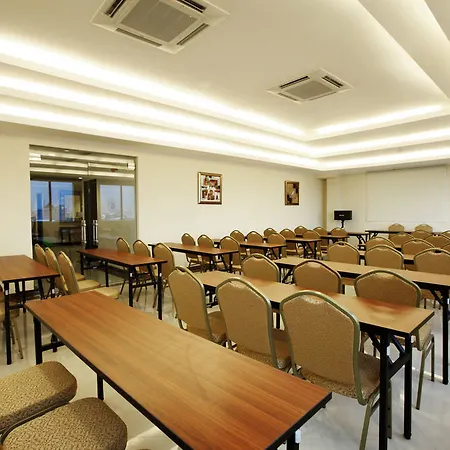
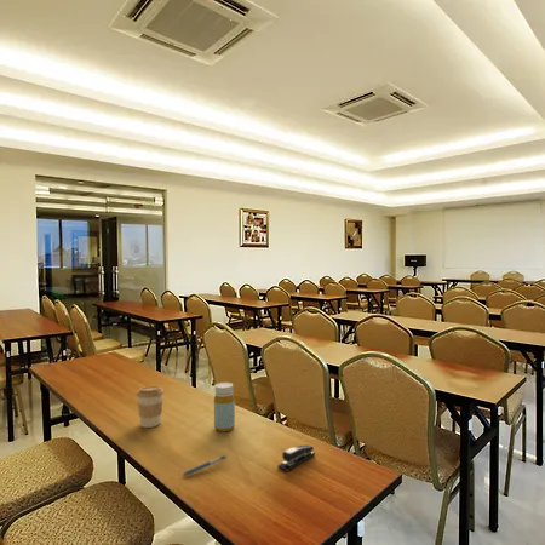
+ pen (205, 464)
+ coffee cup (150, 405)
+ stapler (297, 453)
+ bottle (224, 406)
